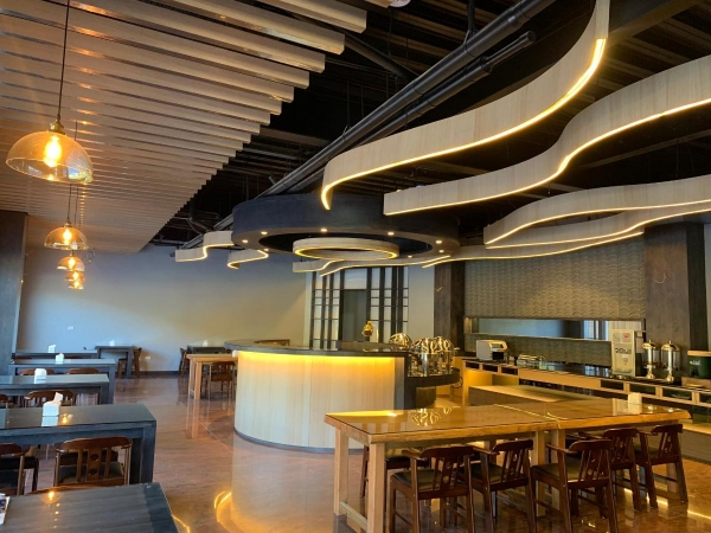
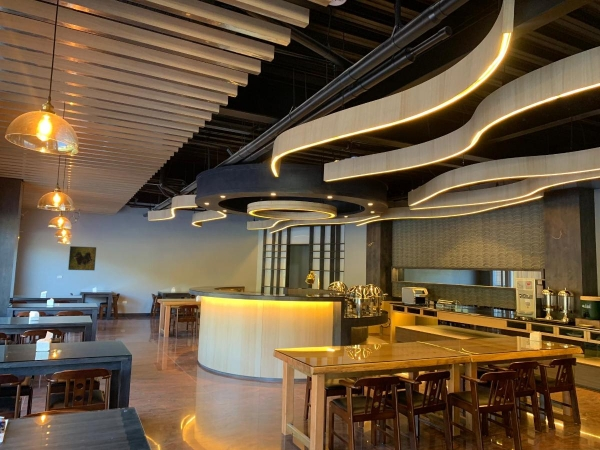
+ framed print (82, 258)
